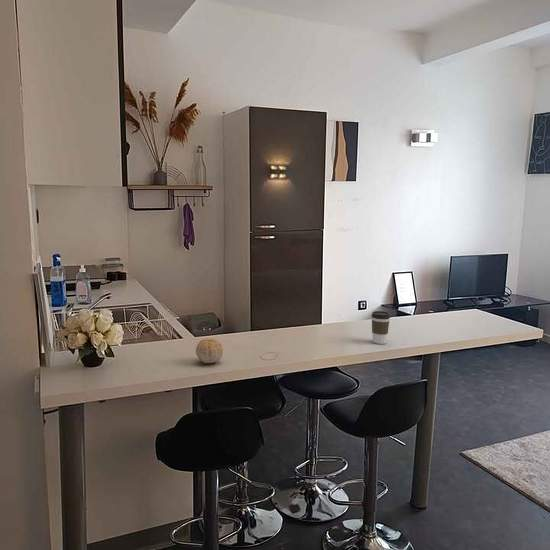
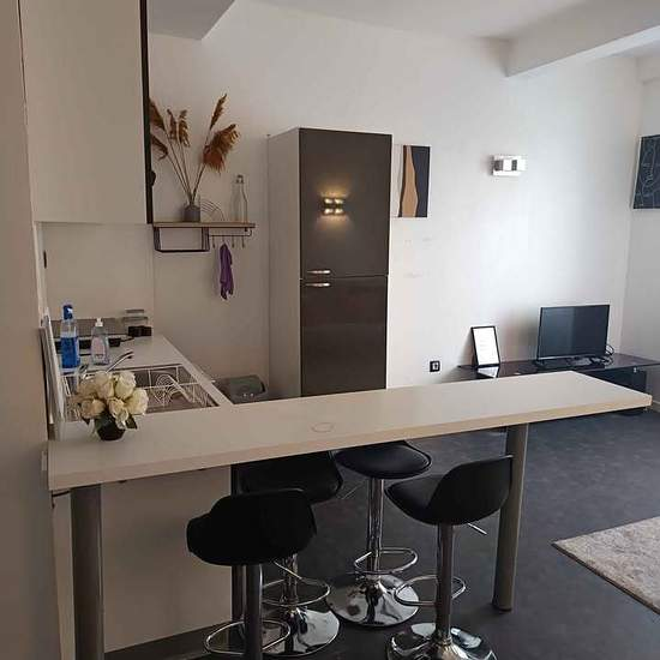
- coffee cup (380, 327)
- fruit (209, 351)
